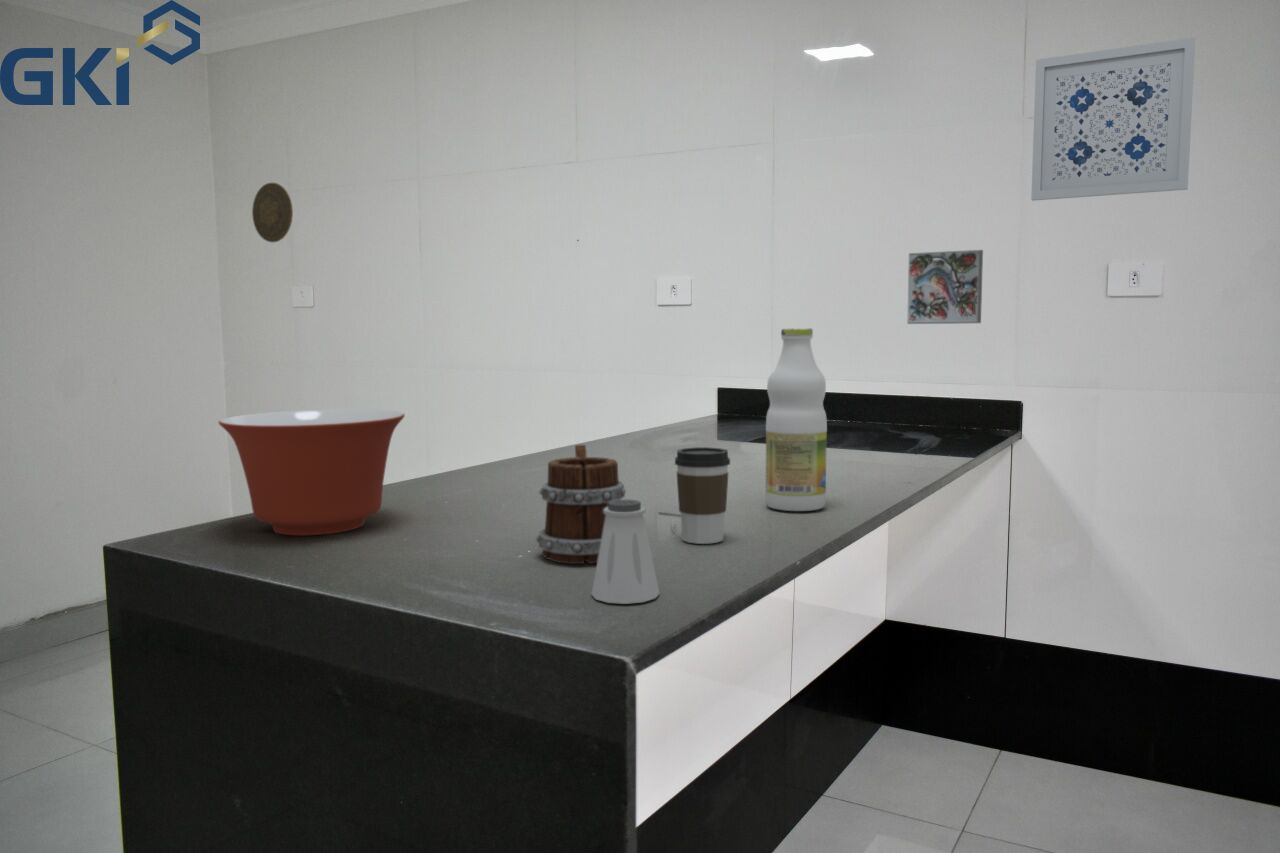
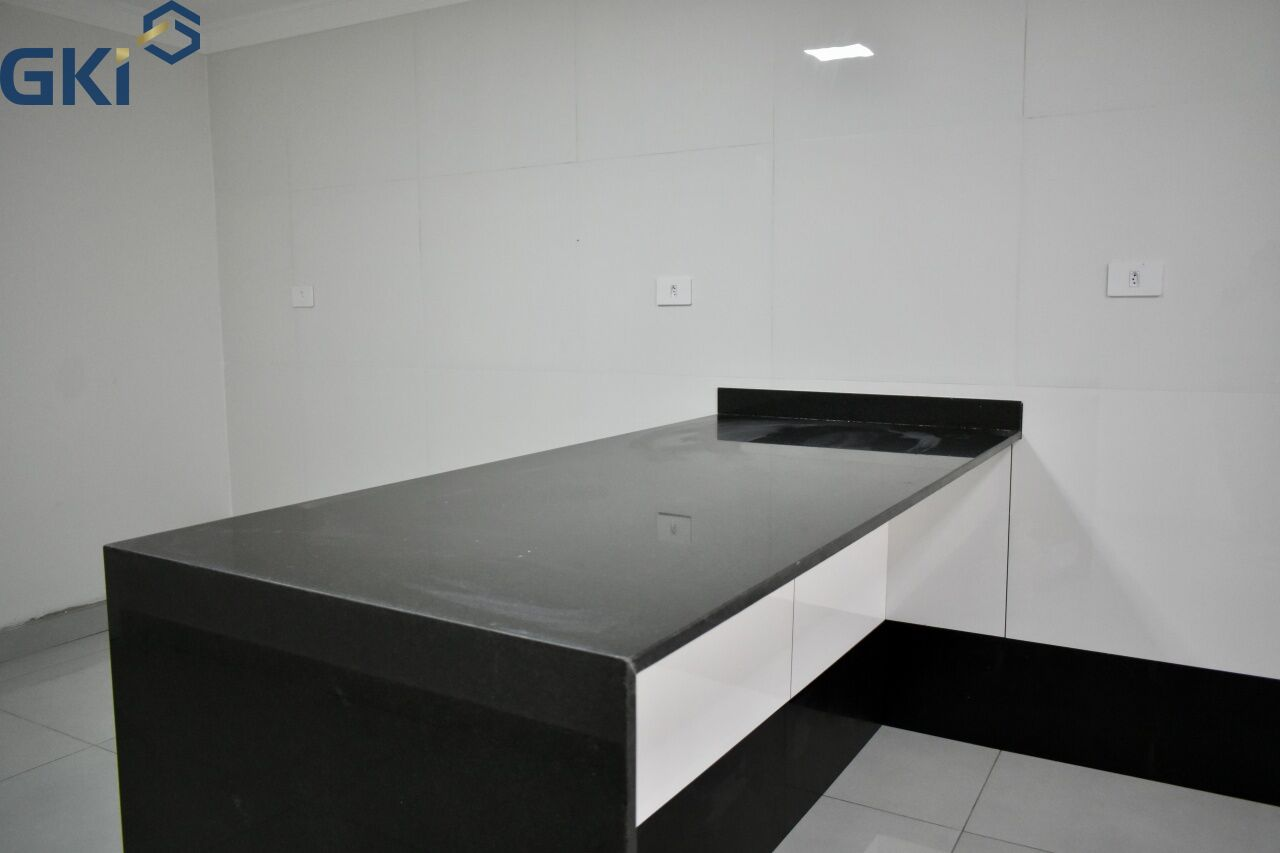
- saltshaker (624, 548)
- bottle (796, 418)
- coffee cup (702, 495)
- decorative plate (270, 212)
- mug (581, 501)
- decorative tile (943, 287)
- wall art (1109, 123)
- mixing bowl (316, 471)
